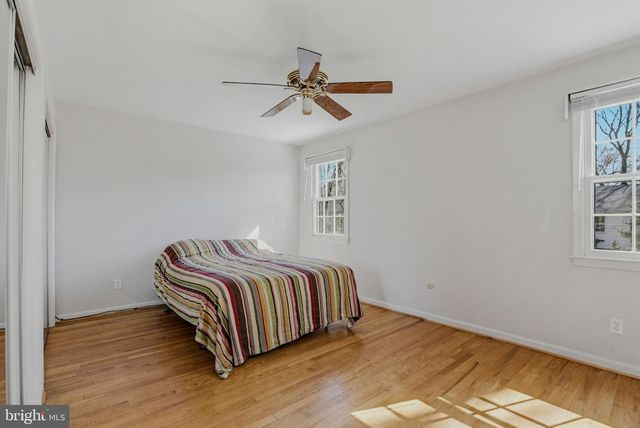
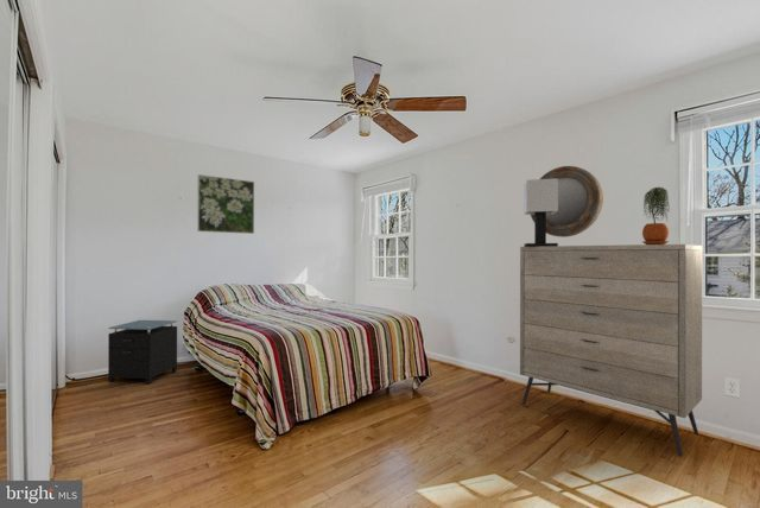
+ potted plant (657, 214)
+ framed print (227, 205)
+ dresser (602, 331)
+ nightstand (144, 349)
+ home mirror (563, 202)
+ table lamp (540, 214)
